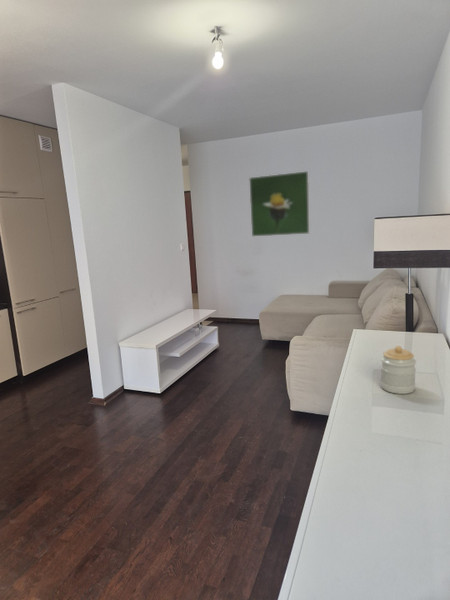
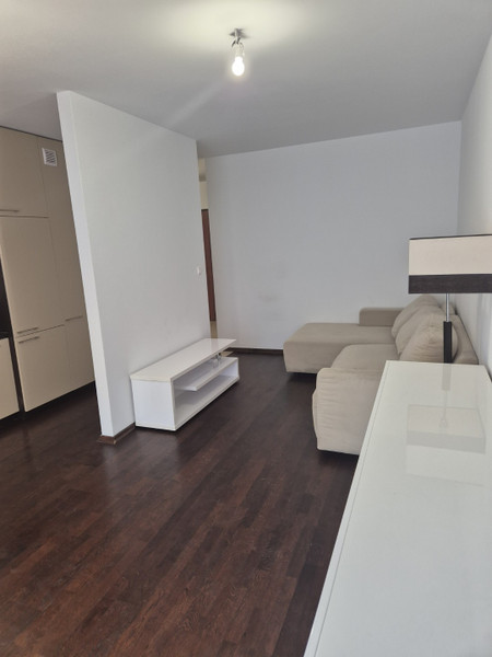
- jar (397, 367)
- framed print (279, 205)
